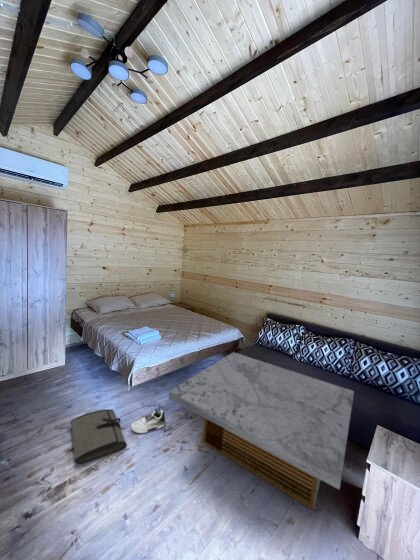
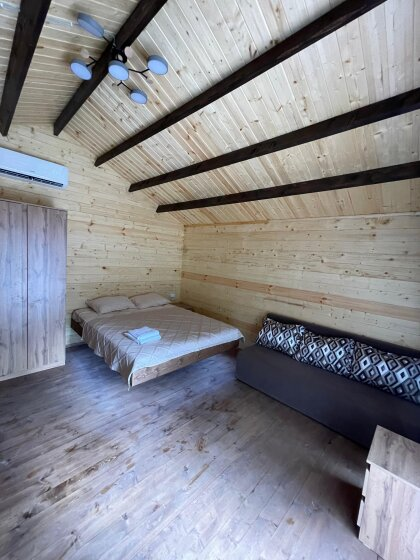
- coffee table (262, 425)
- shoe (148, 419)
- tool roll (97, 429)
